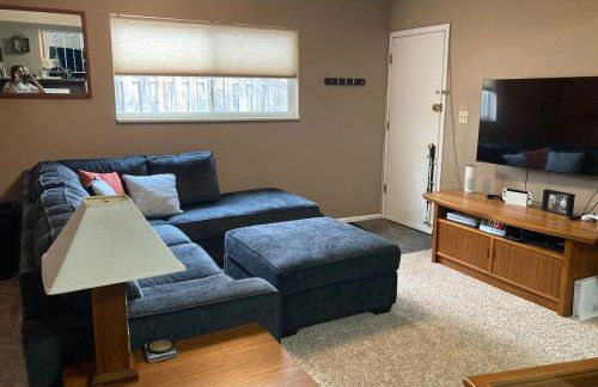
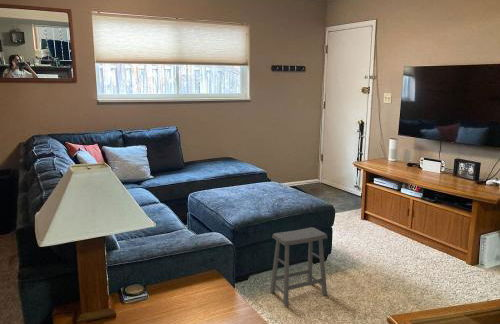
+ footstool (300, 271)
